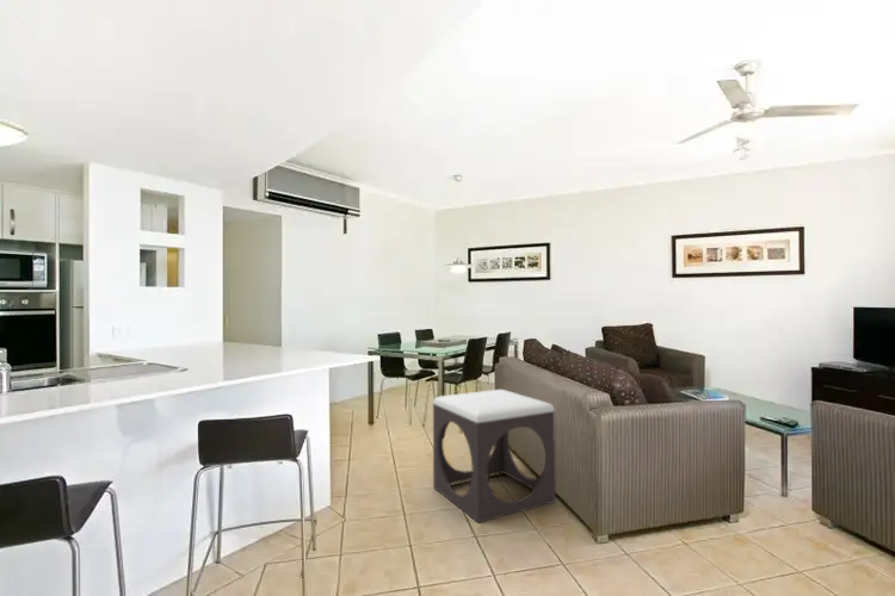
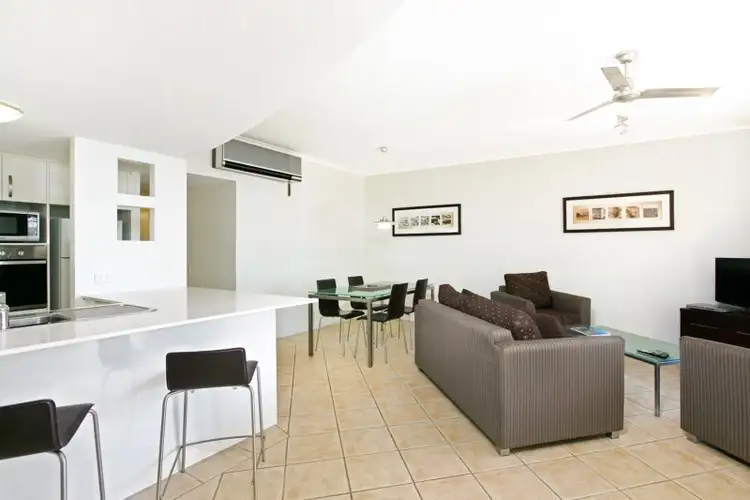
- footstool (492, 446)
